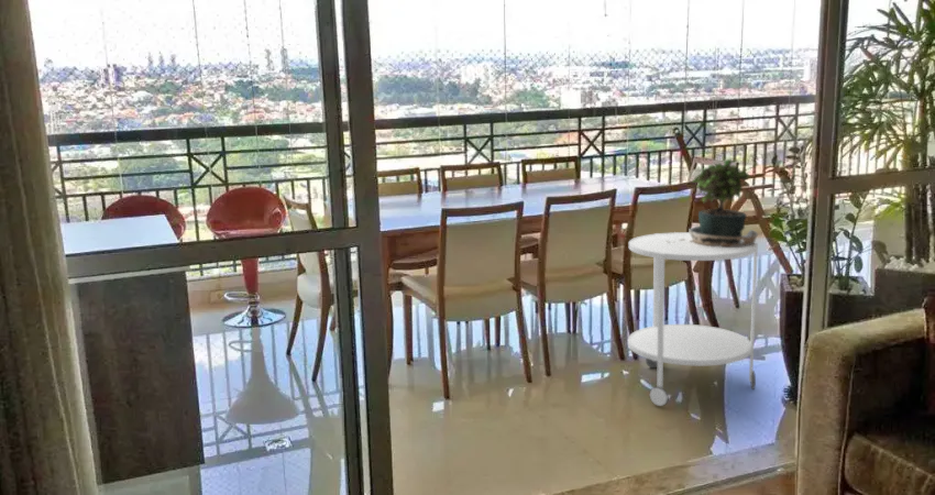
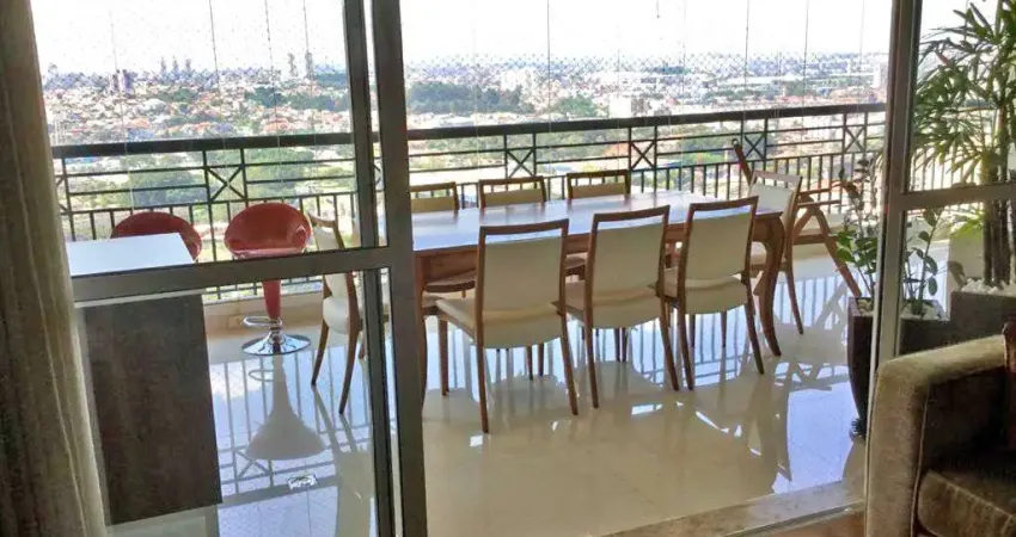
- potted plant (717, 198)
- side table (685, 324)
